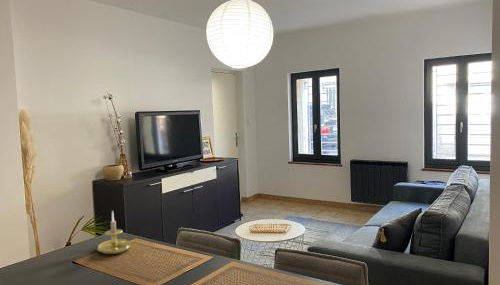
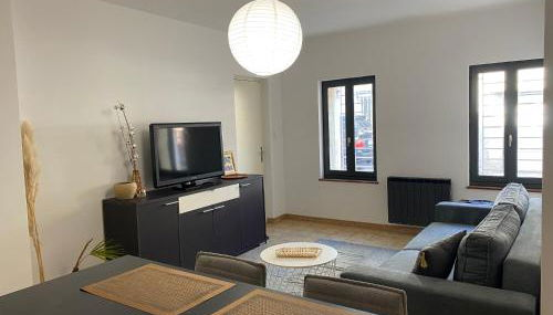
- candle holder (113, 229)
